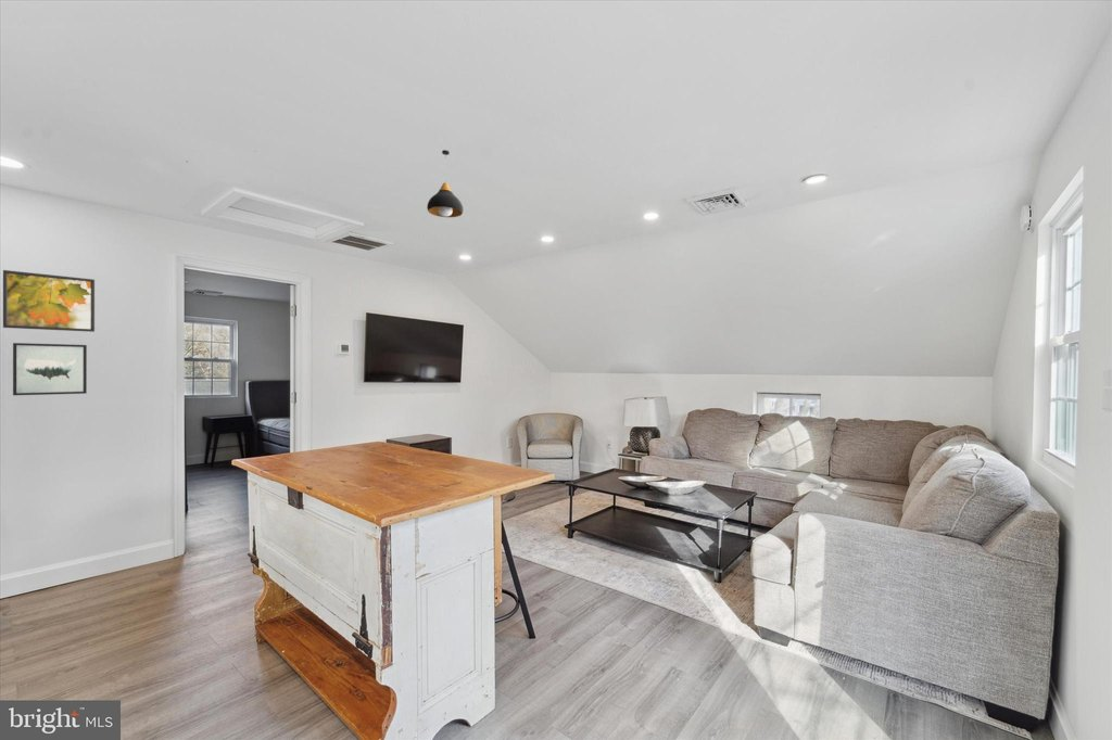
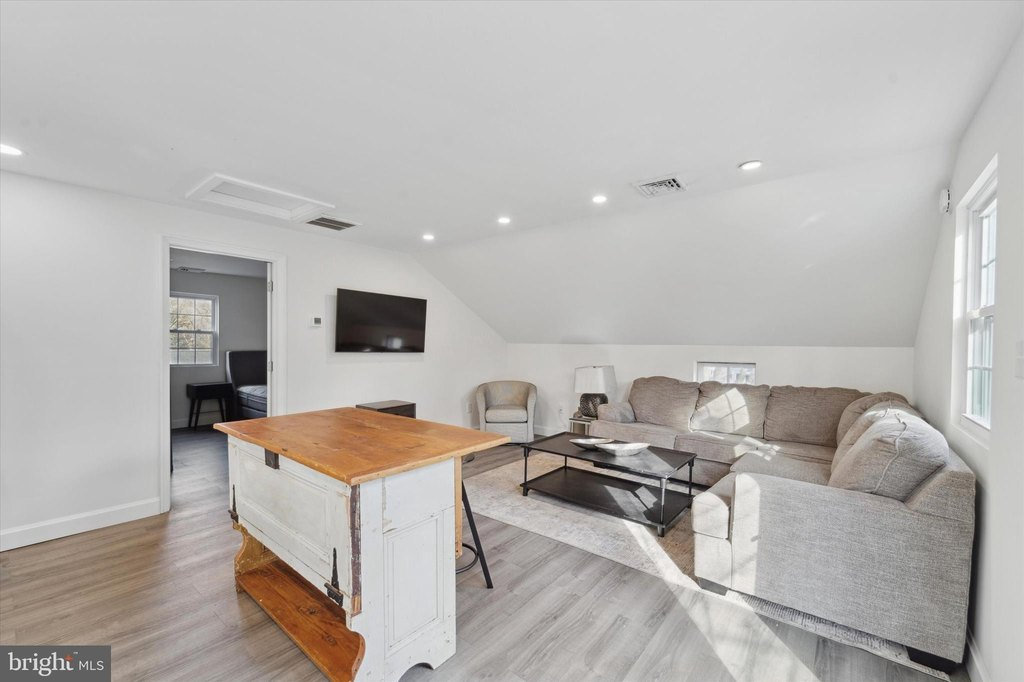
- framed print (51, 302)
- pendant light (445, 183)
- wall art (51, 369)
